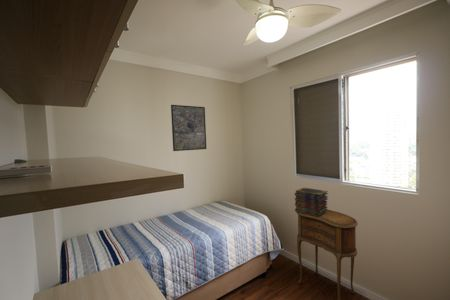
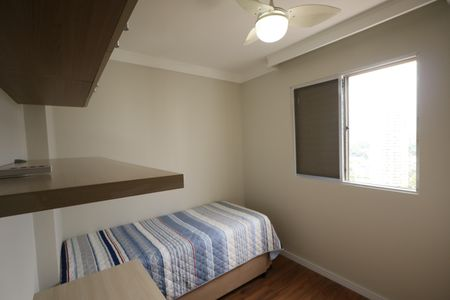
- book stack (311, 201)
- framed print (189, 128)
- side table (326, 250)
